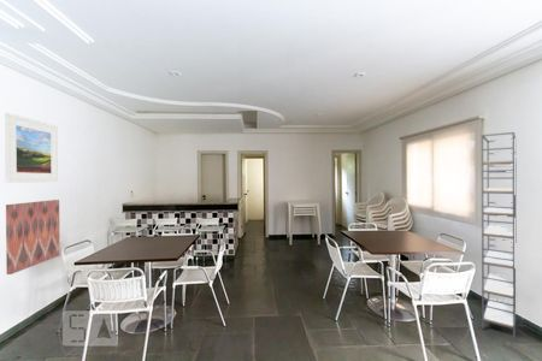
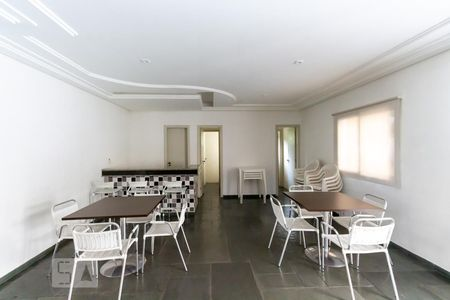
- wall art (35, 232)
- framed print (34, 150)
- shelving unit (499, 229)
